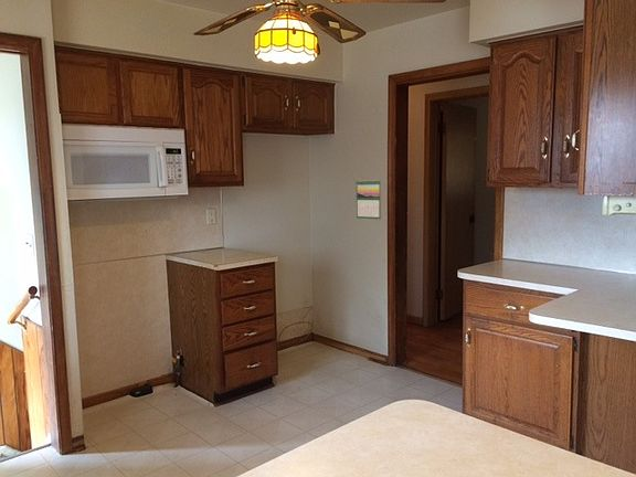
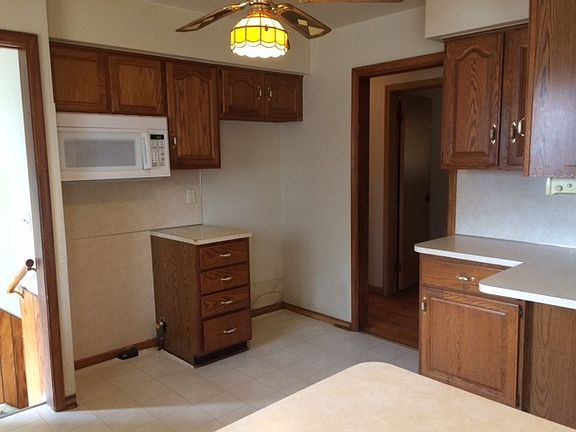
- calendar (368, 199)
